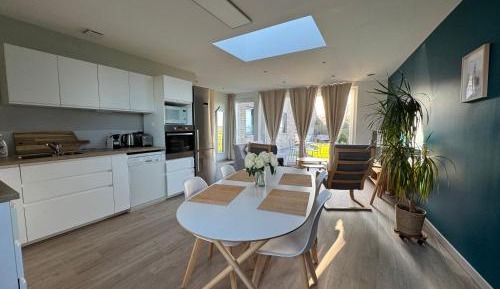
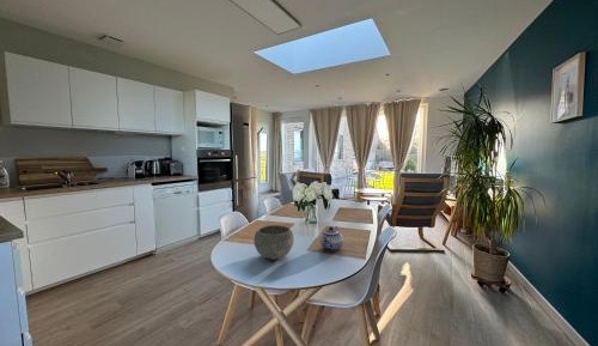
+ teapot (331, 237)
+ bowl (274, 242)
